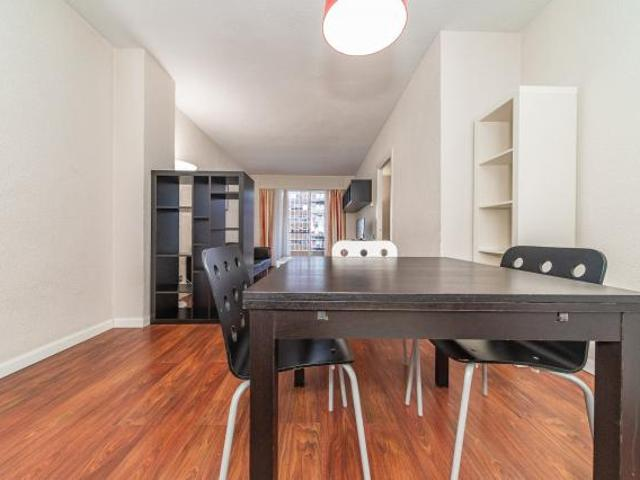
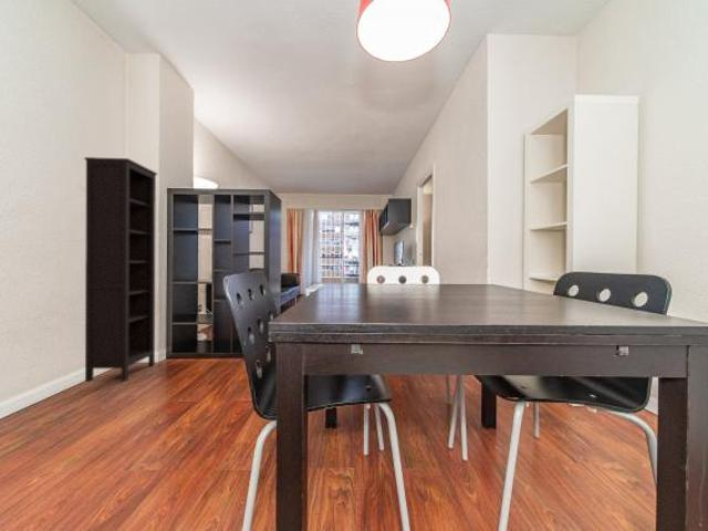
+ bookcase (123, 269)
